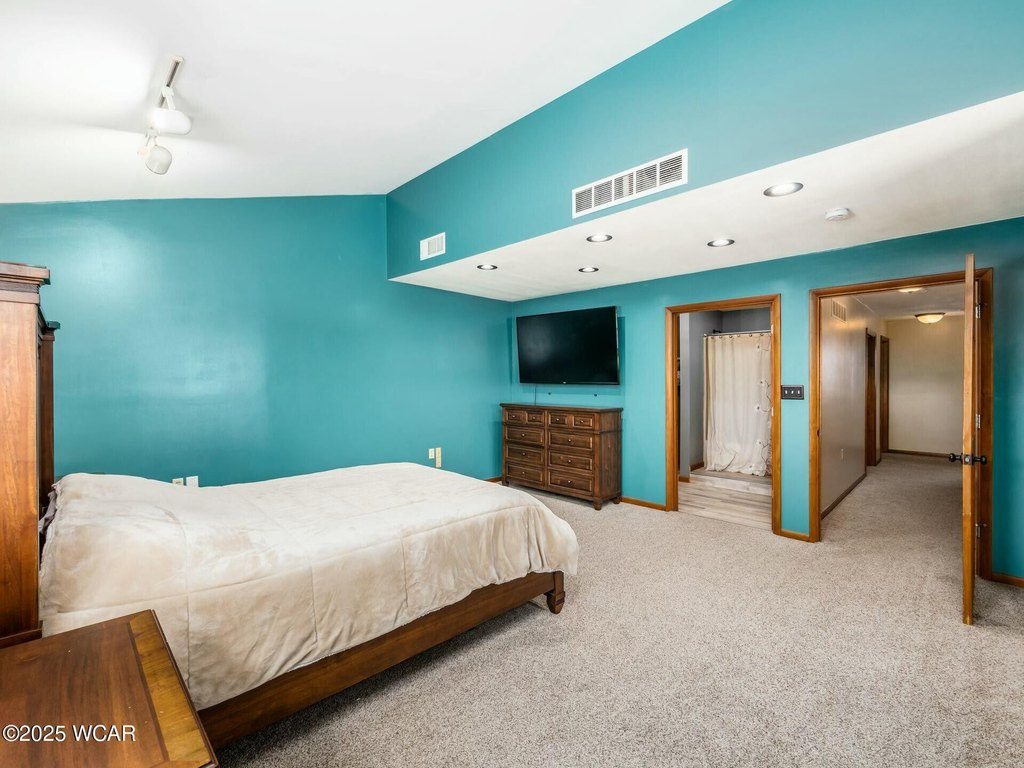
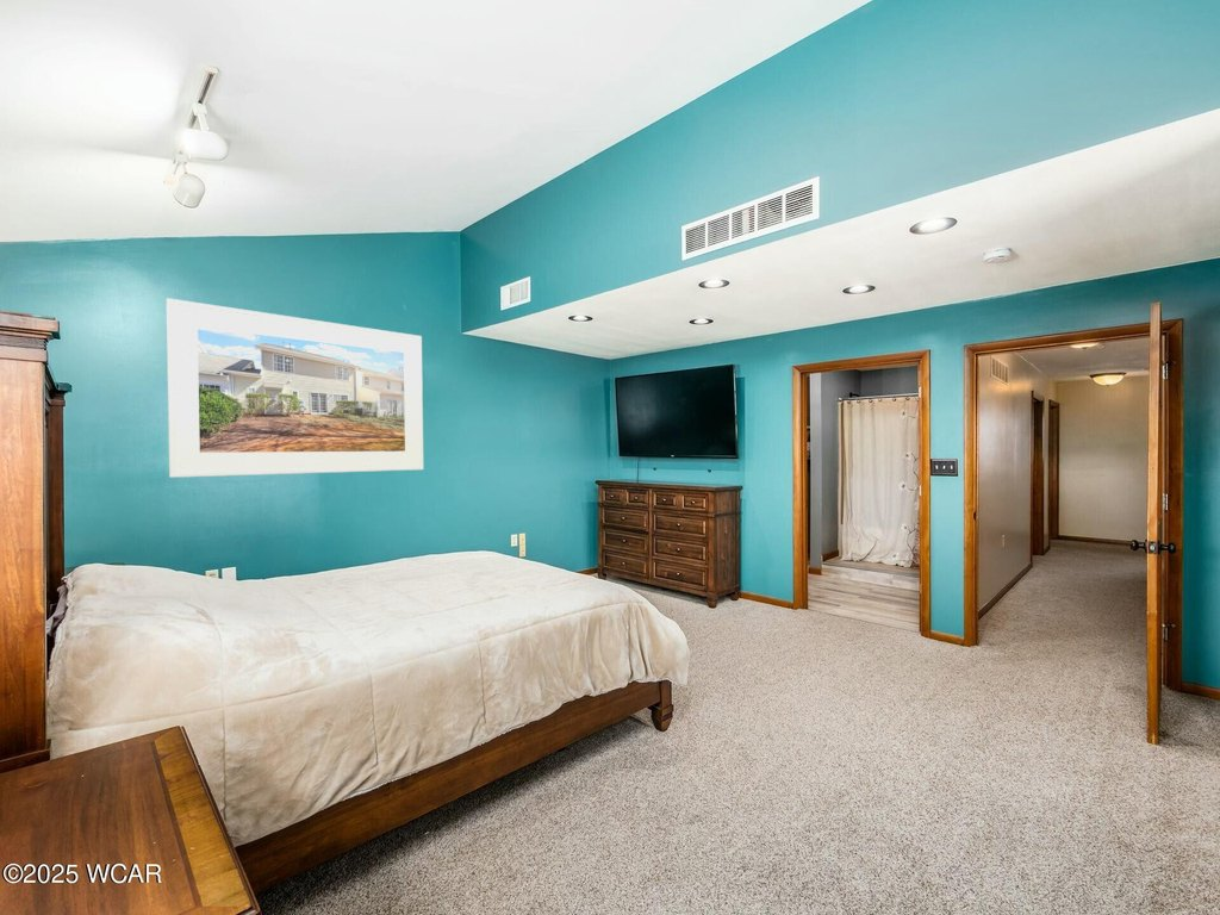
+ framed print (313, 396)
